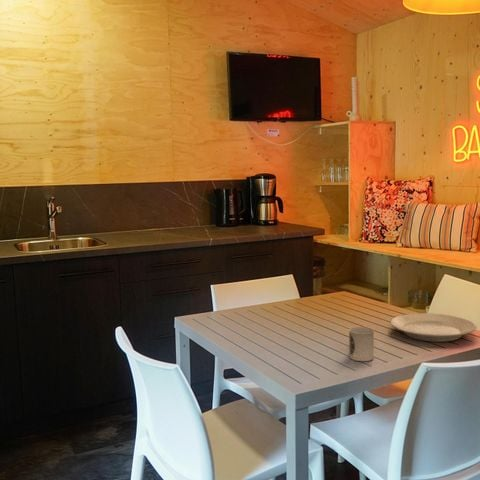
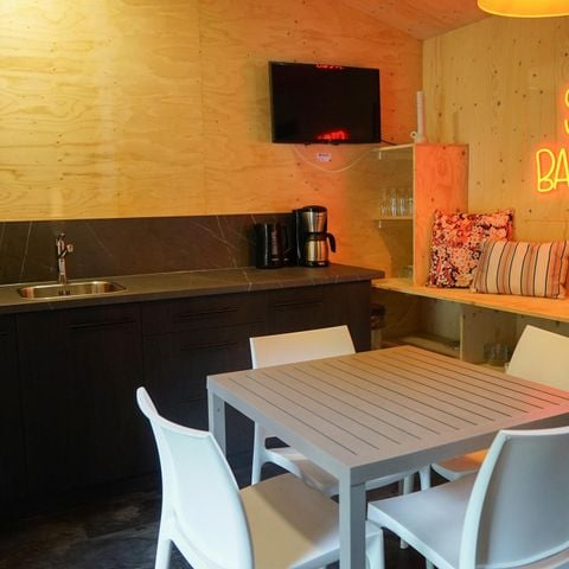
- plate (432, 328)
- cup (360, 342)
